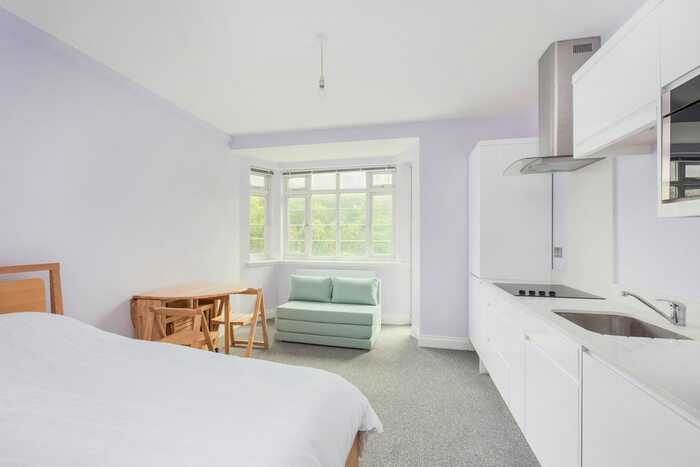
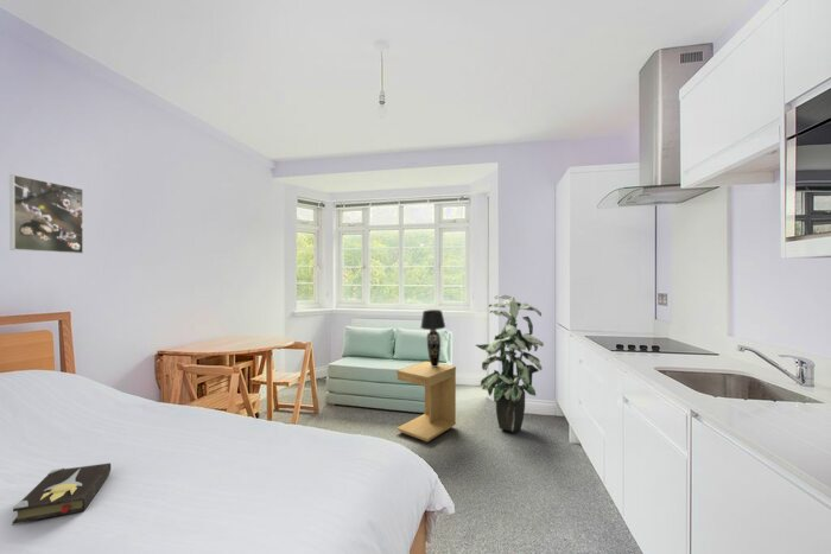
+ side table (426, 399)
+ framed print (49, 217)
+ table lamp (434, 338)
+ indoor plant (508, 361)
+ hardback book (66, 489)
